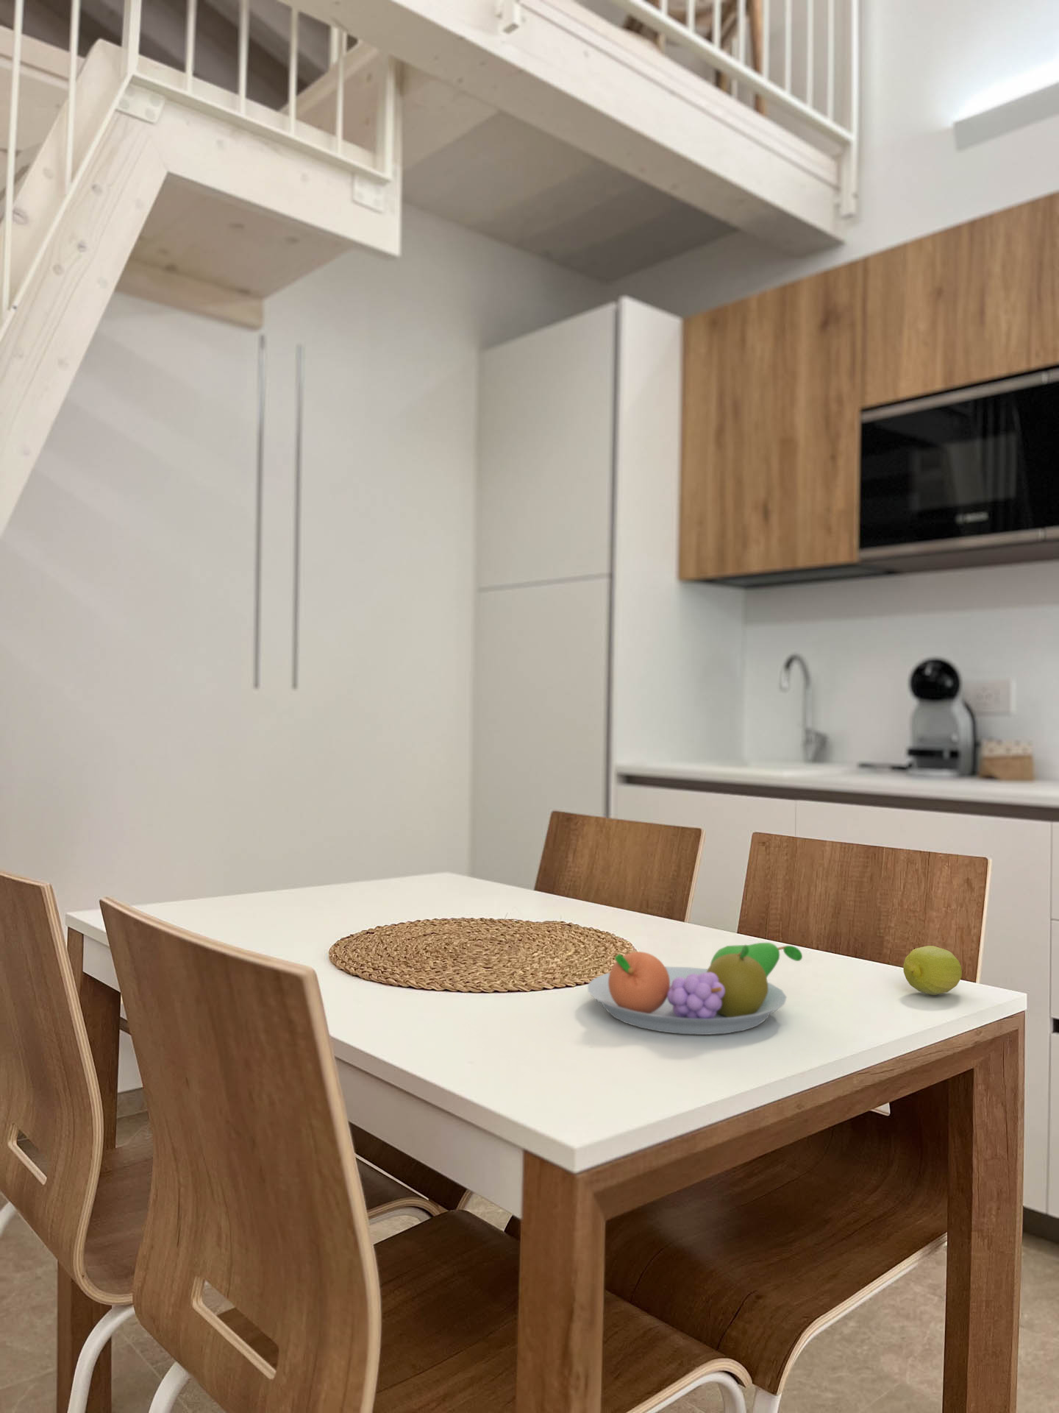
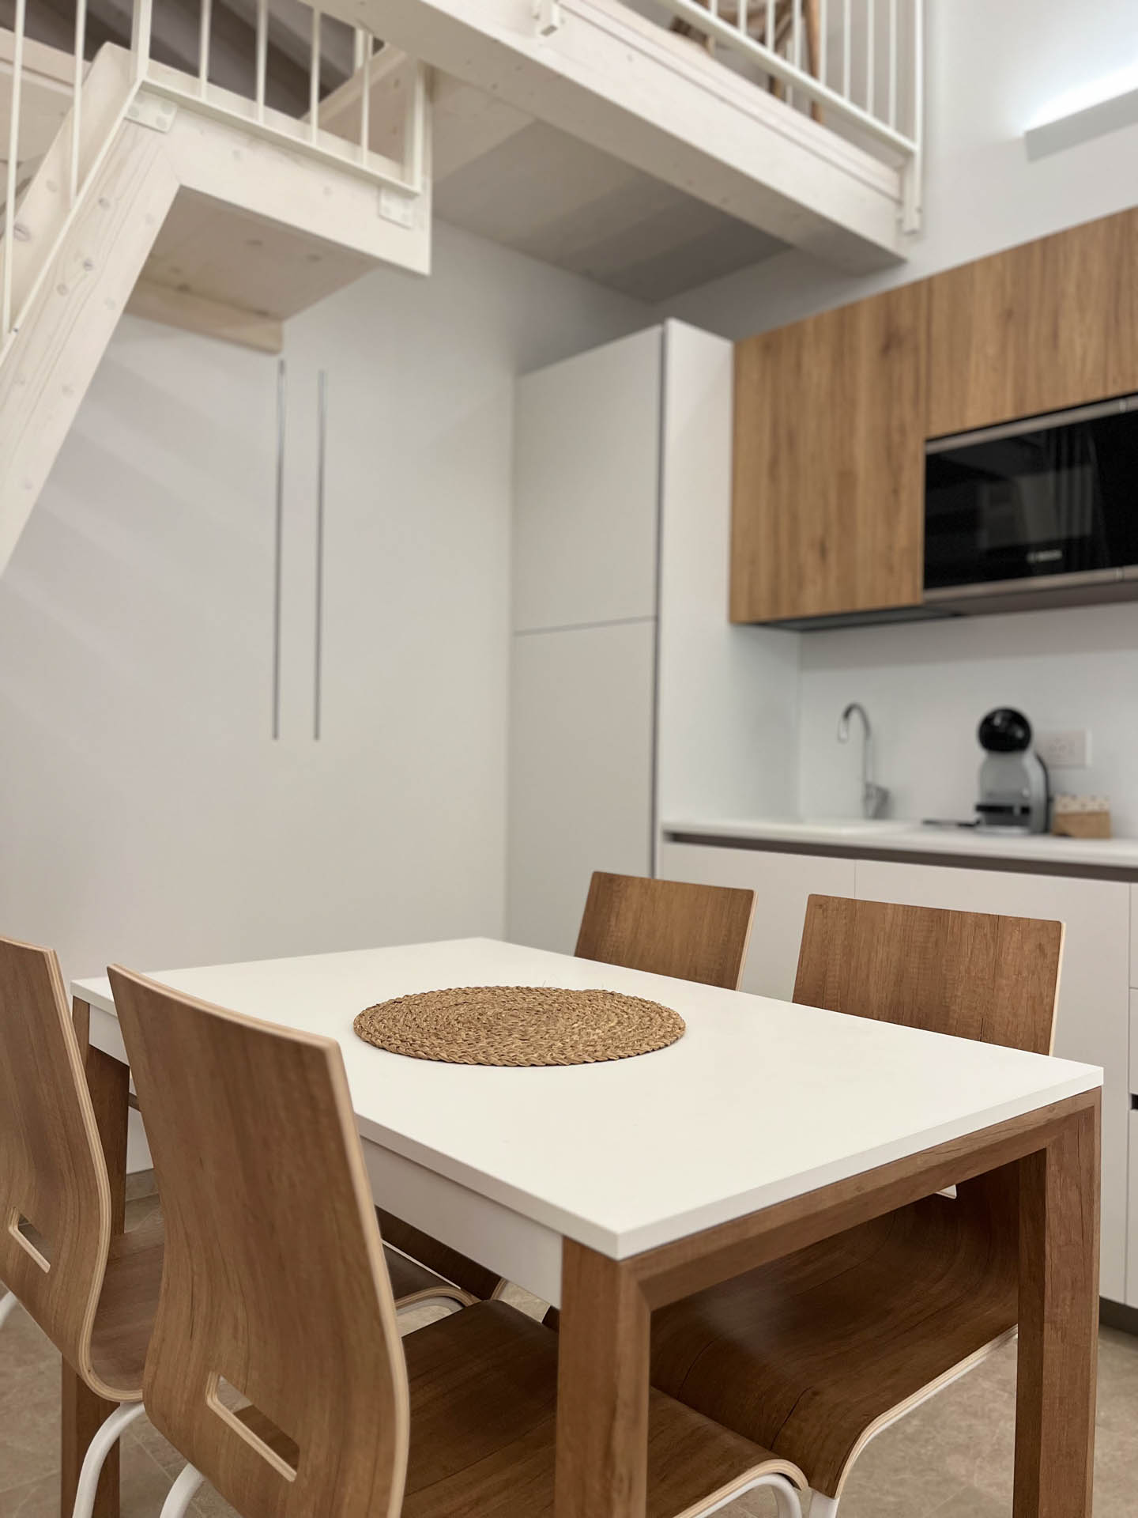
- fruit bowl (694, 971)
- fruit (933, 969)
